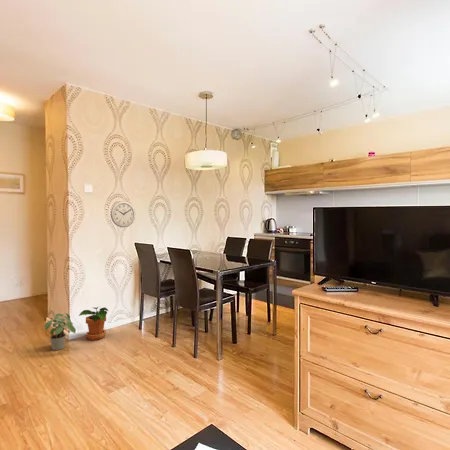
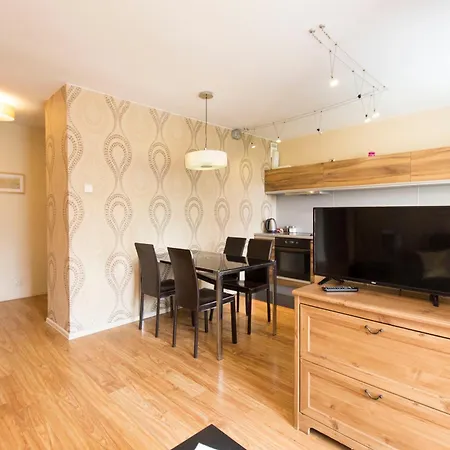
- potted plant (60, 331)
- wall clock (123, 214)
- potted plant (95, 323)
